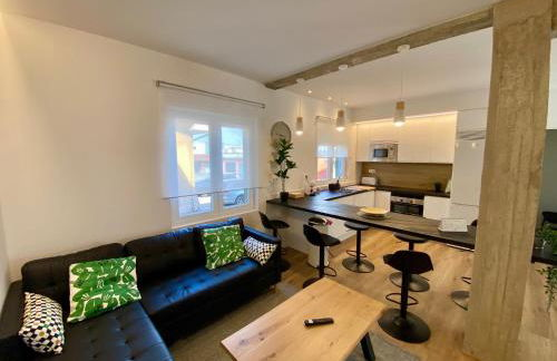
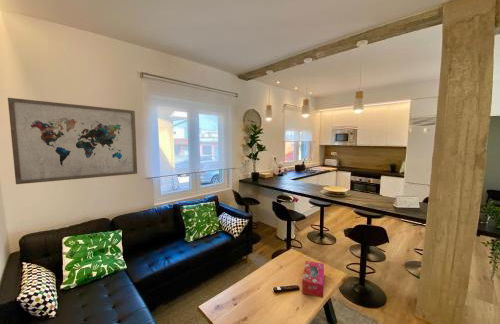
+ wall art (83, 142)
+ tissue box (313, 277)
